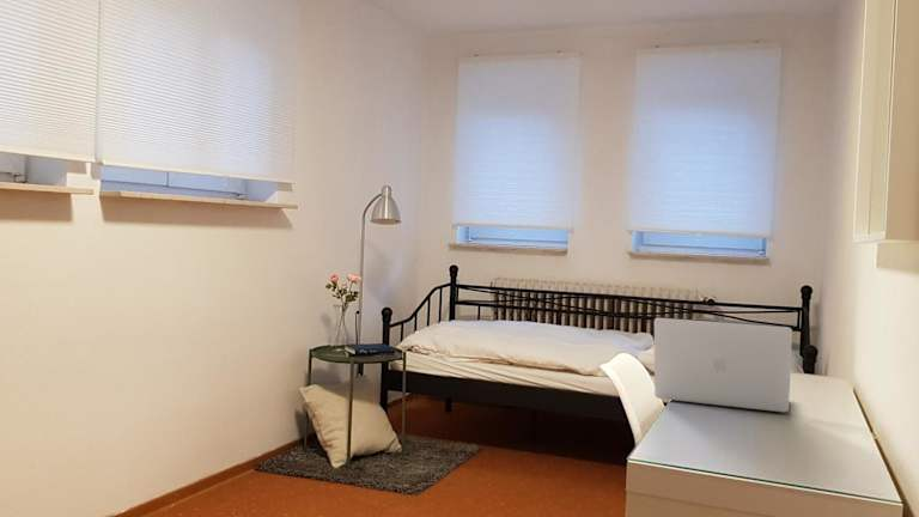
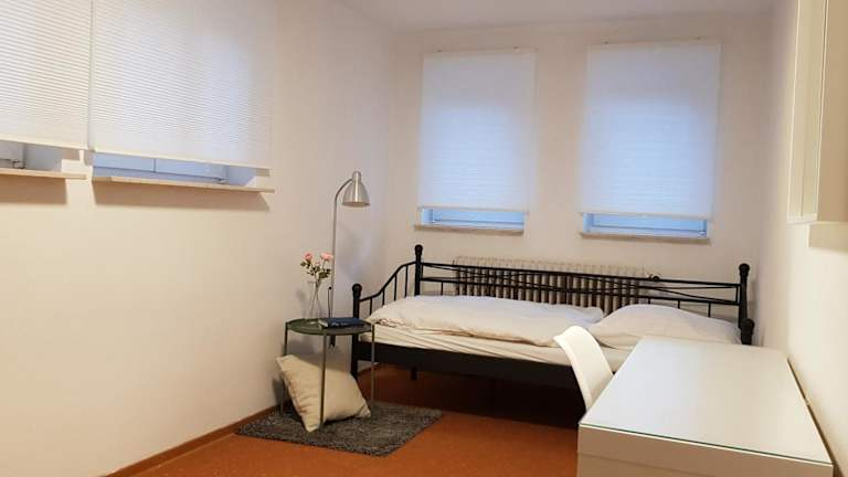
- laptop (724, 359)
